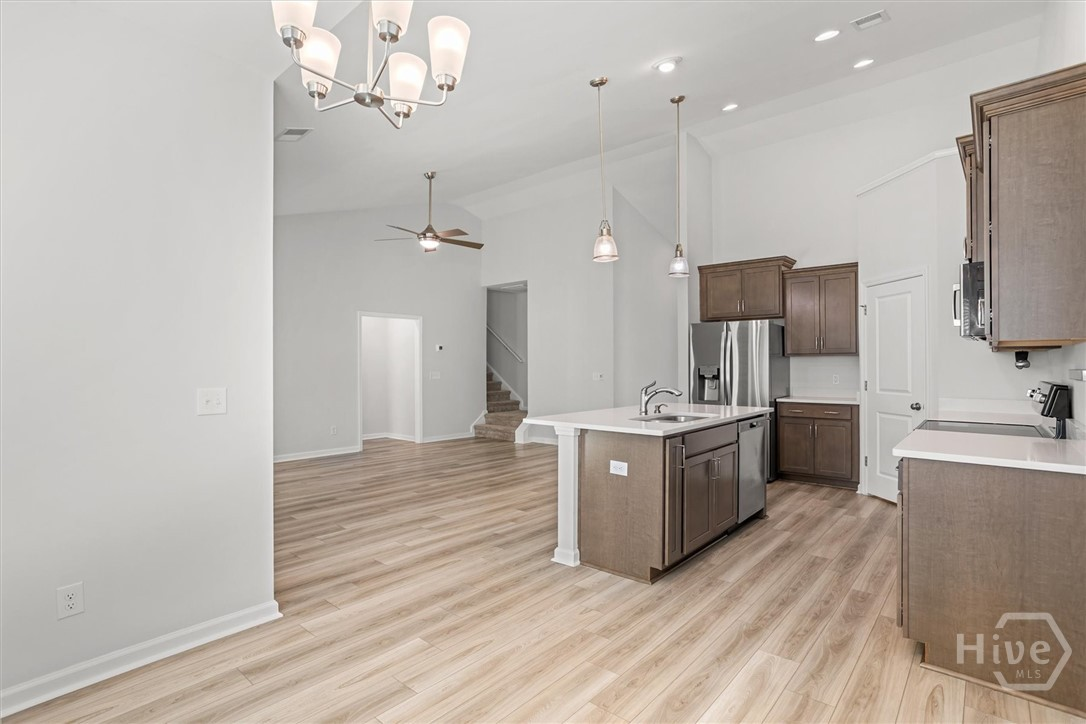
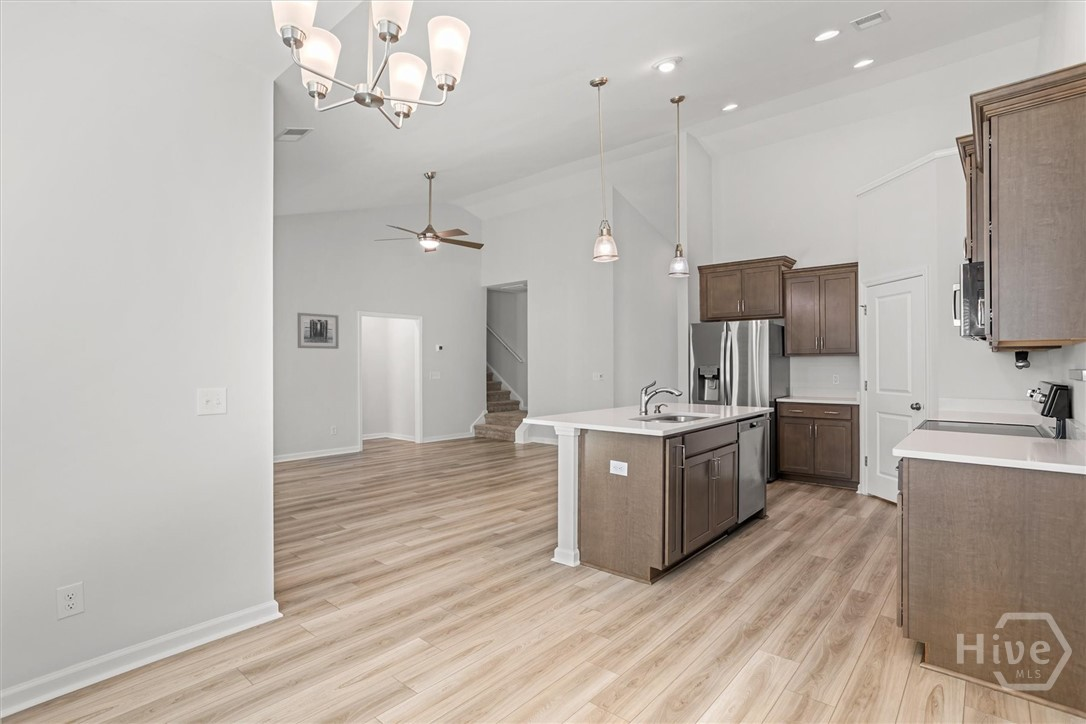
+ wall art (318, 331)
